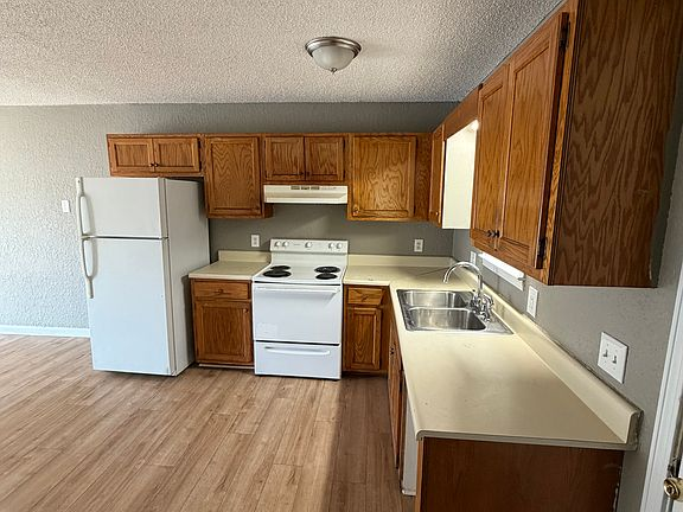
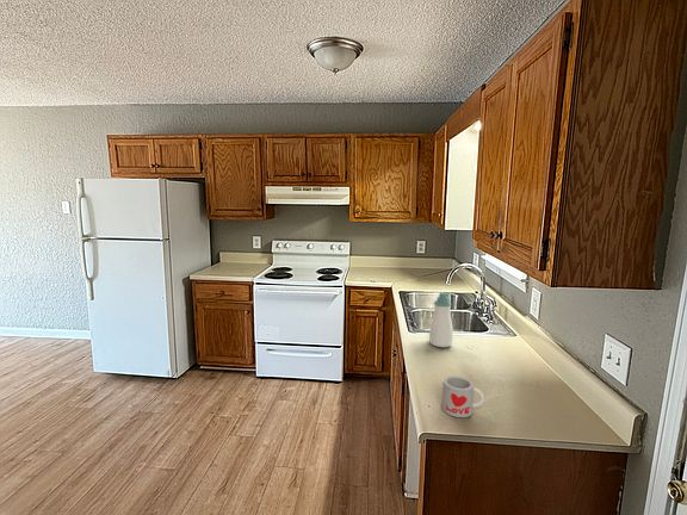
+ soap bottle (441, 318)
+ mug (463, 396)
